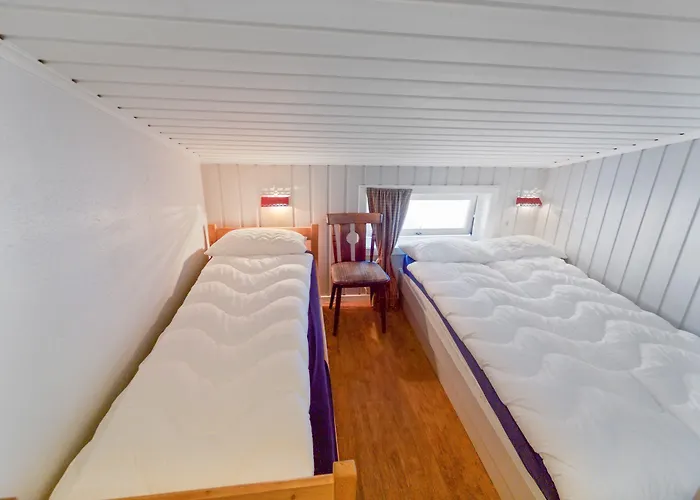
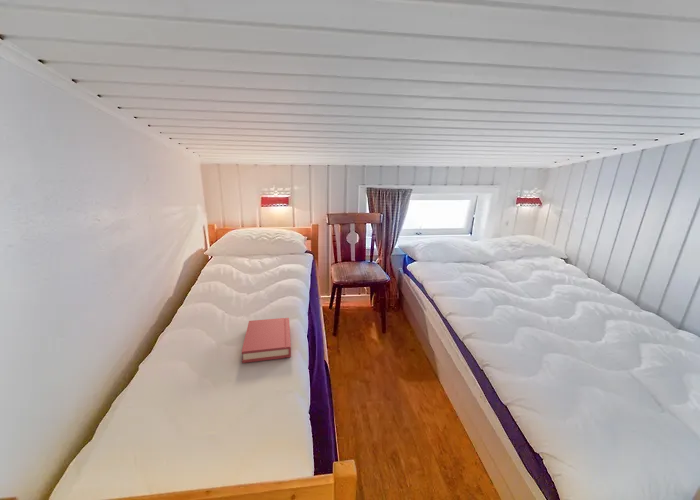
+ hardback book (268, 337)
